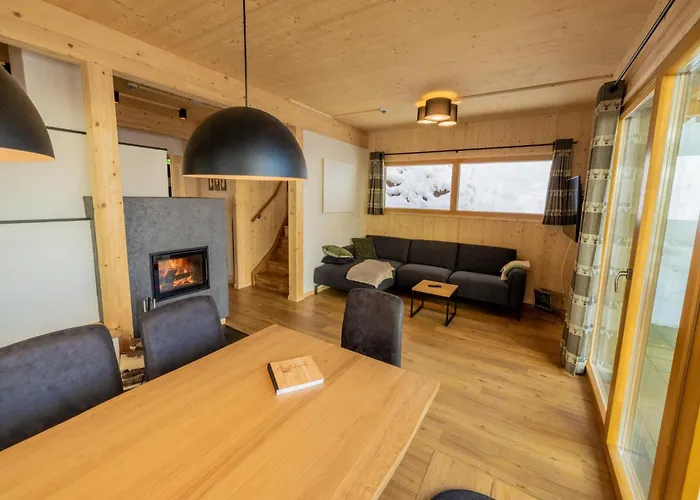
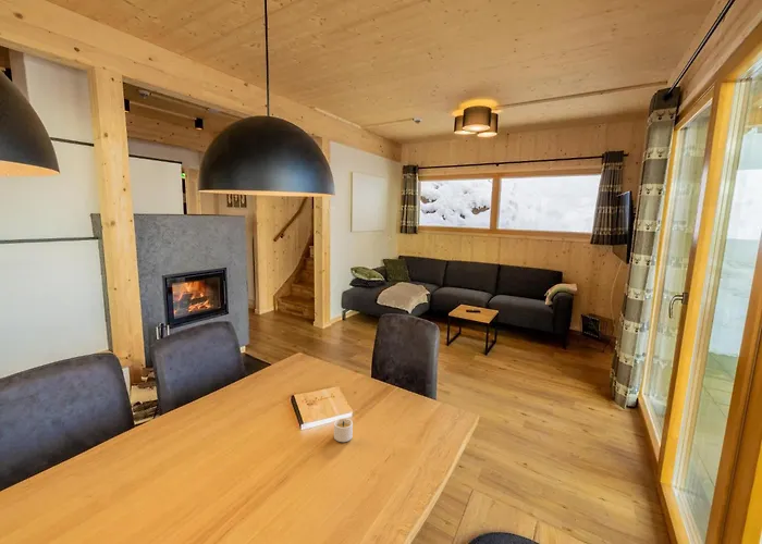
+ candle (347, 428)
